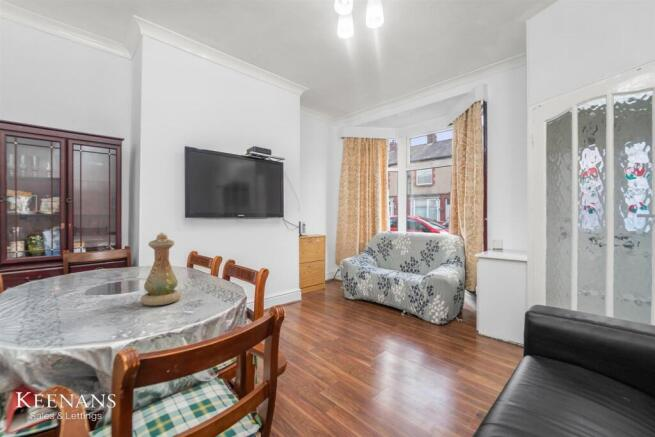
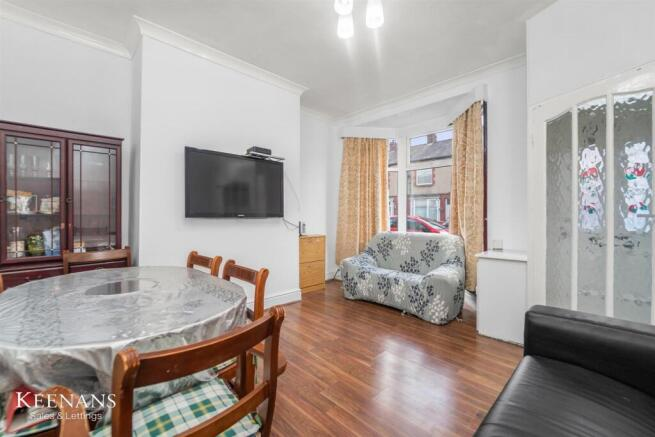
- vase (161, 266)
